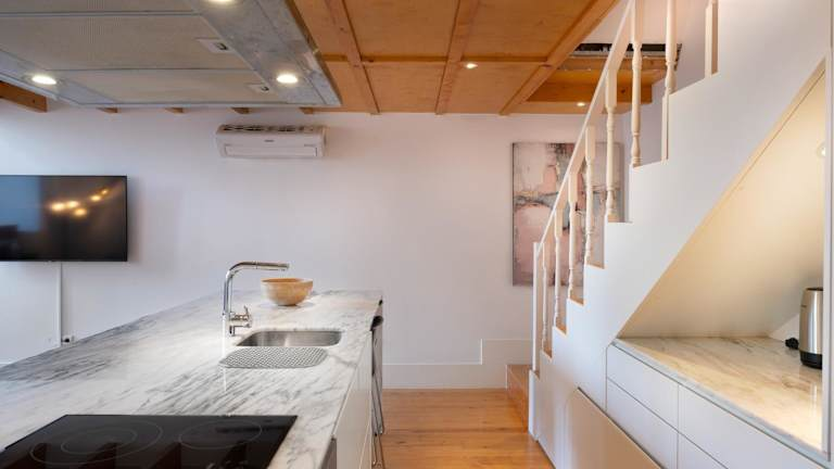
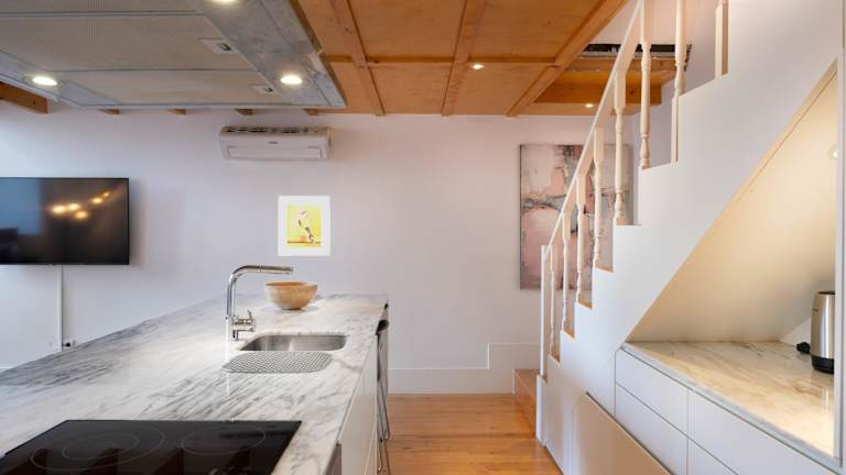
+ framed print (304, 225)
